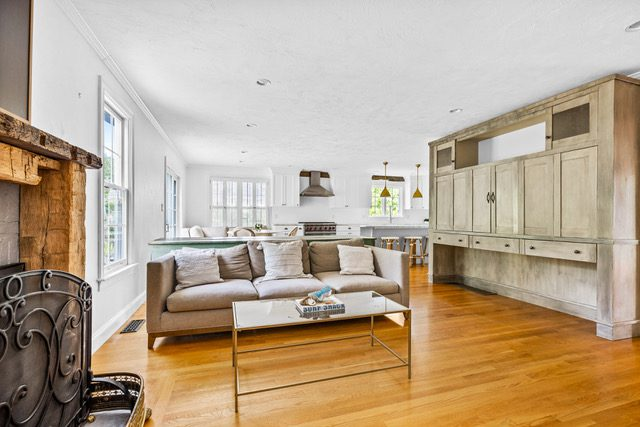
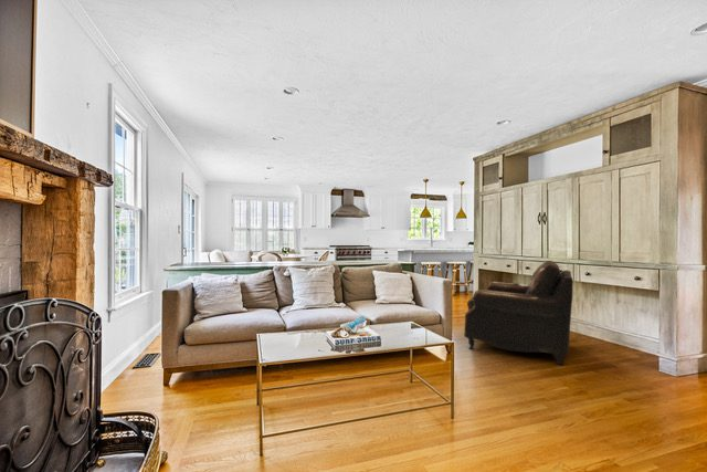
+ leather (517, 303)
